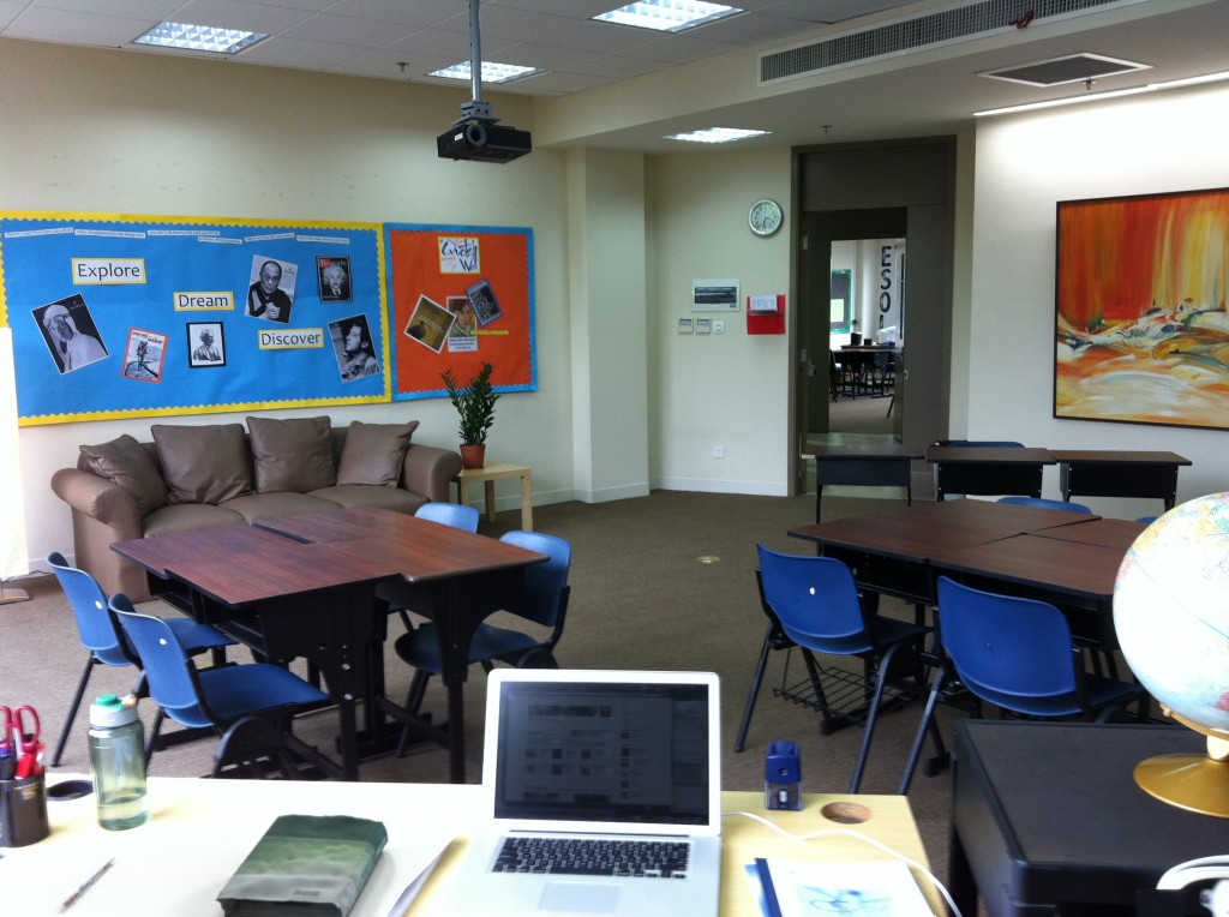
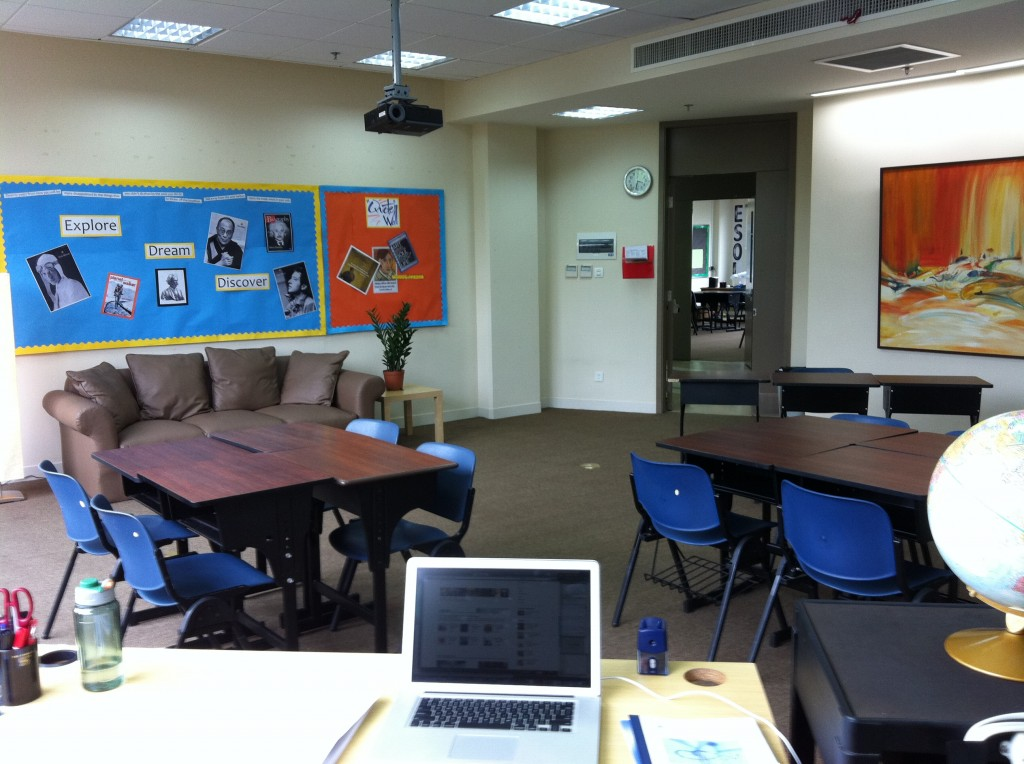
- book (307, 867)
- pen (90, 880)
